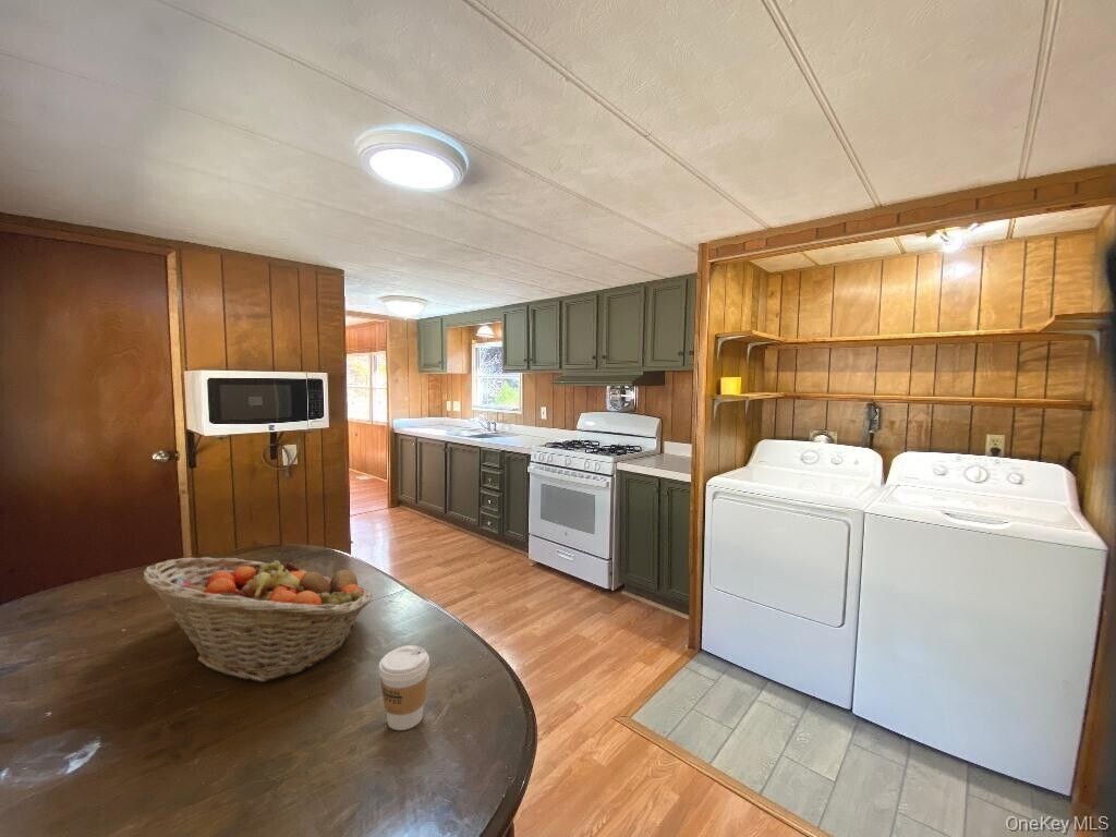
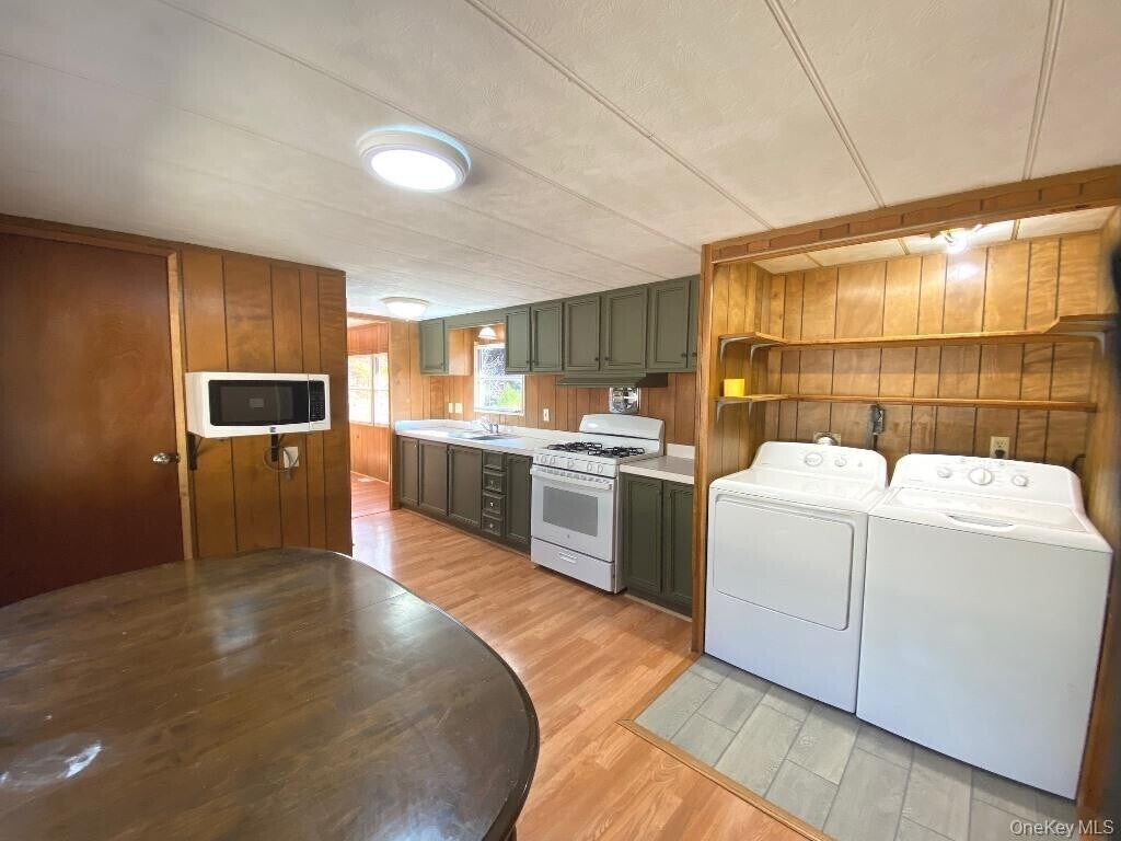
- fruit basket (265, 599)
- coffee cup (404, 687)
